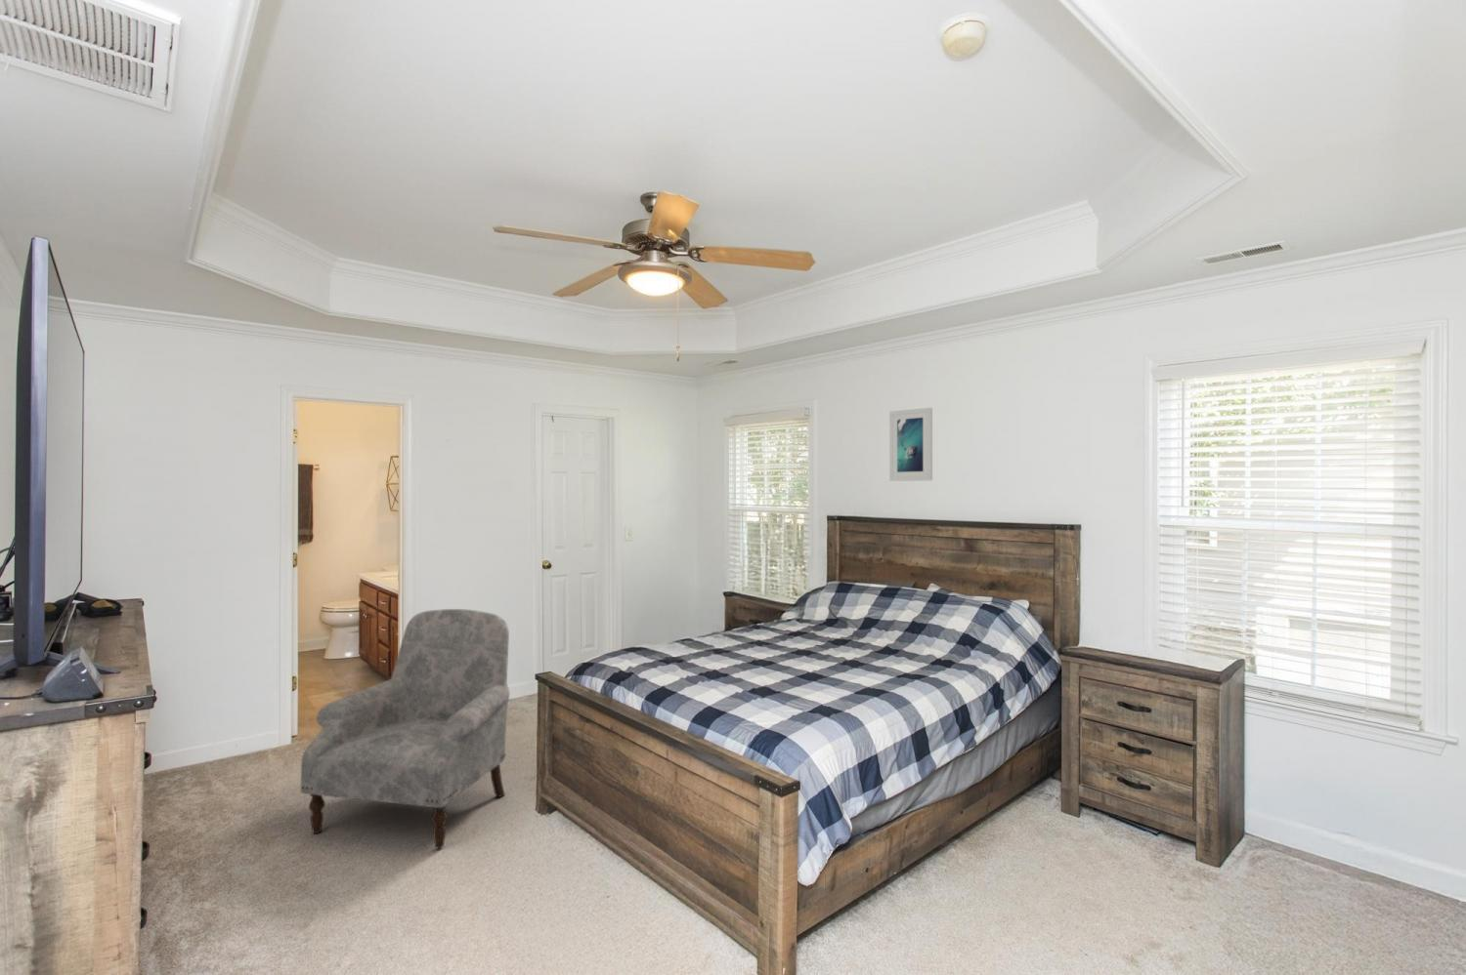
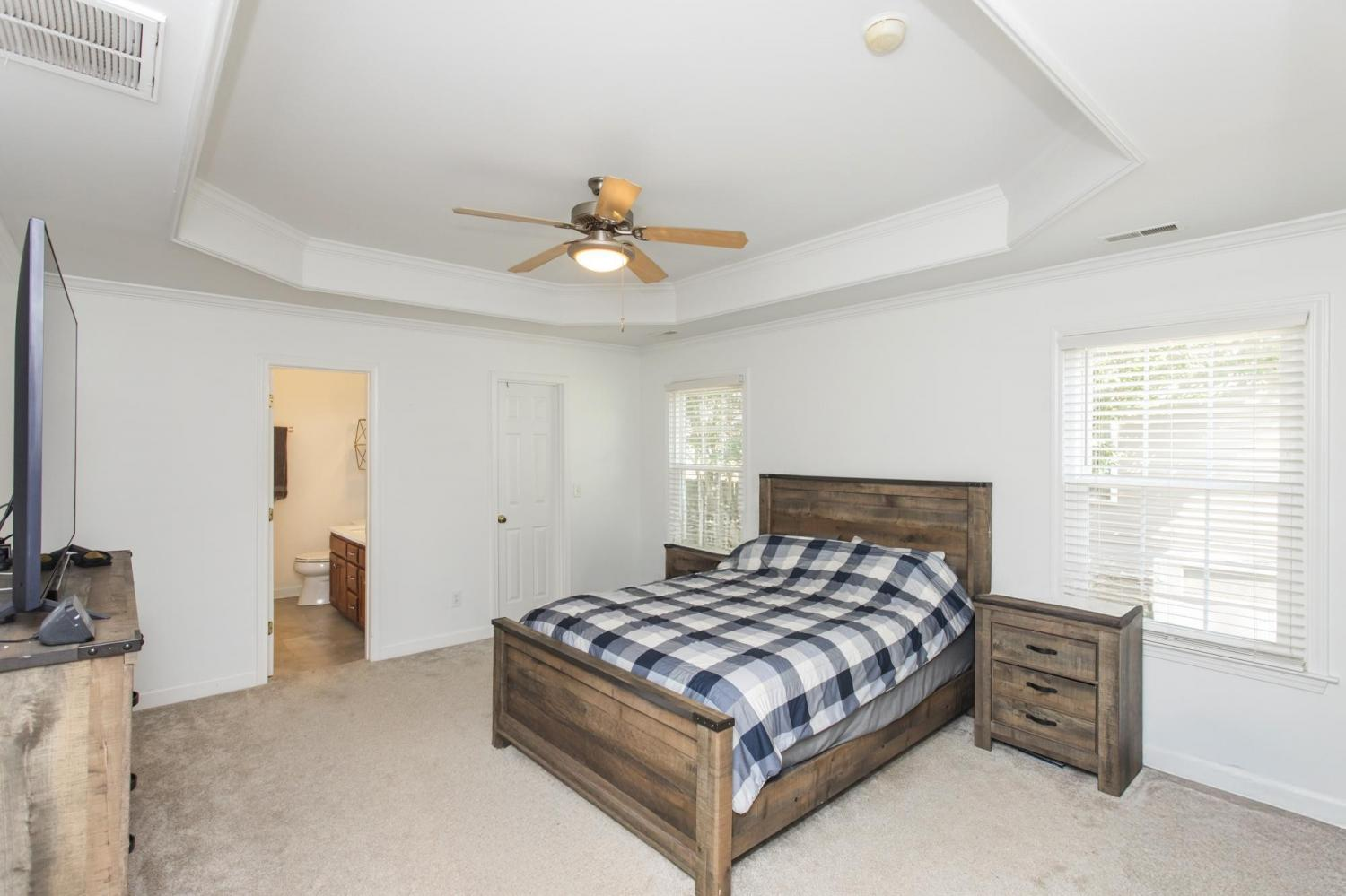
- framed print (909, 445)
- armchair (422, 714)
